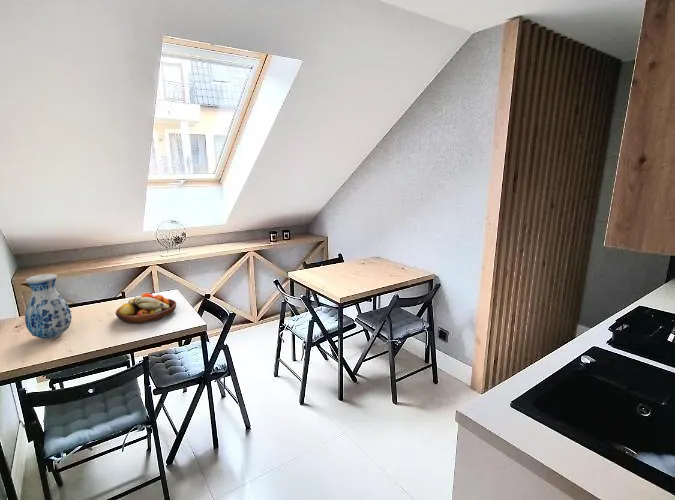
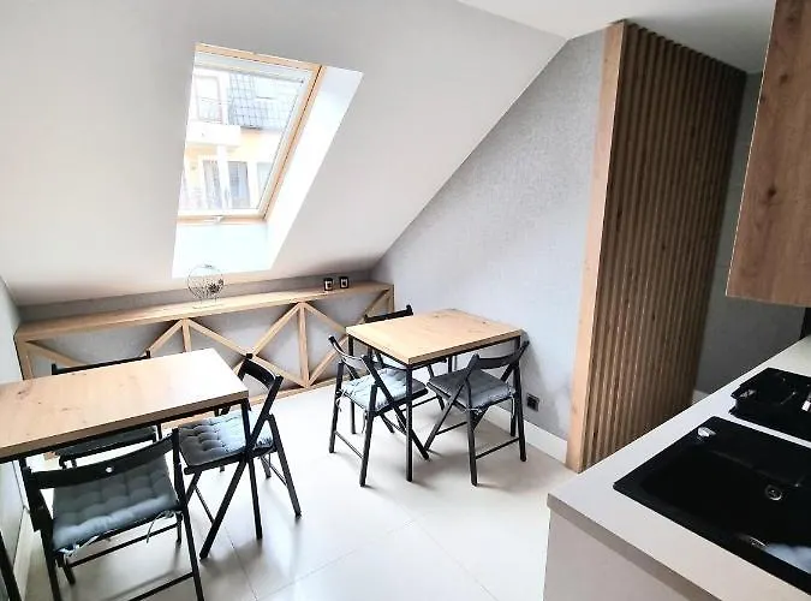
- vase (47, 307)
- fruit bowl (147, 304)
